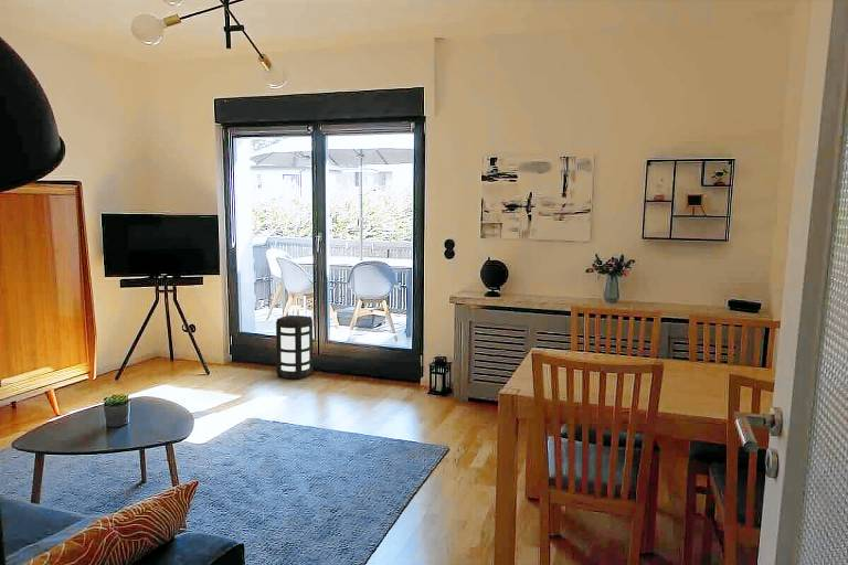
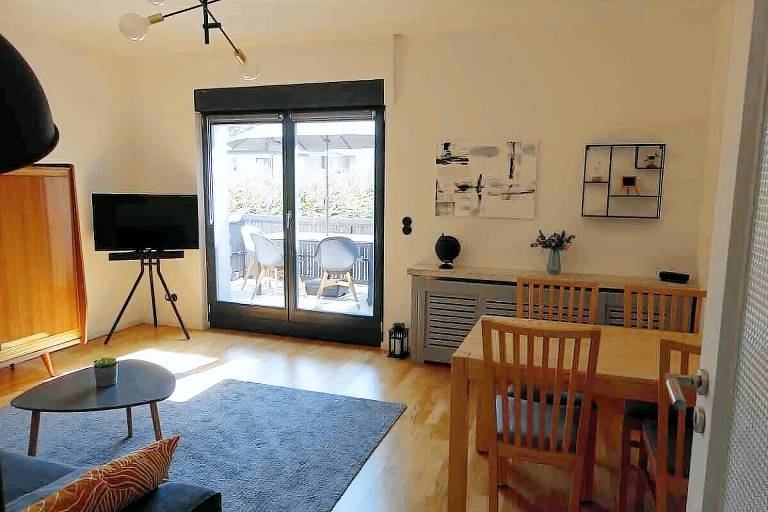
- lantern (294, 347)
